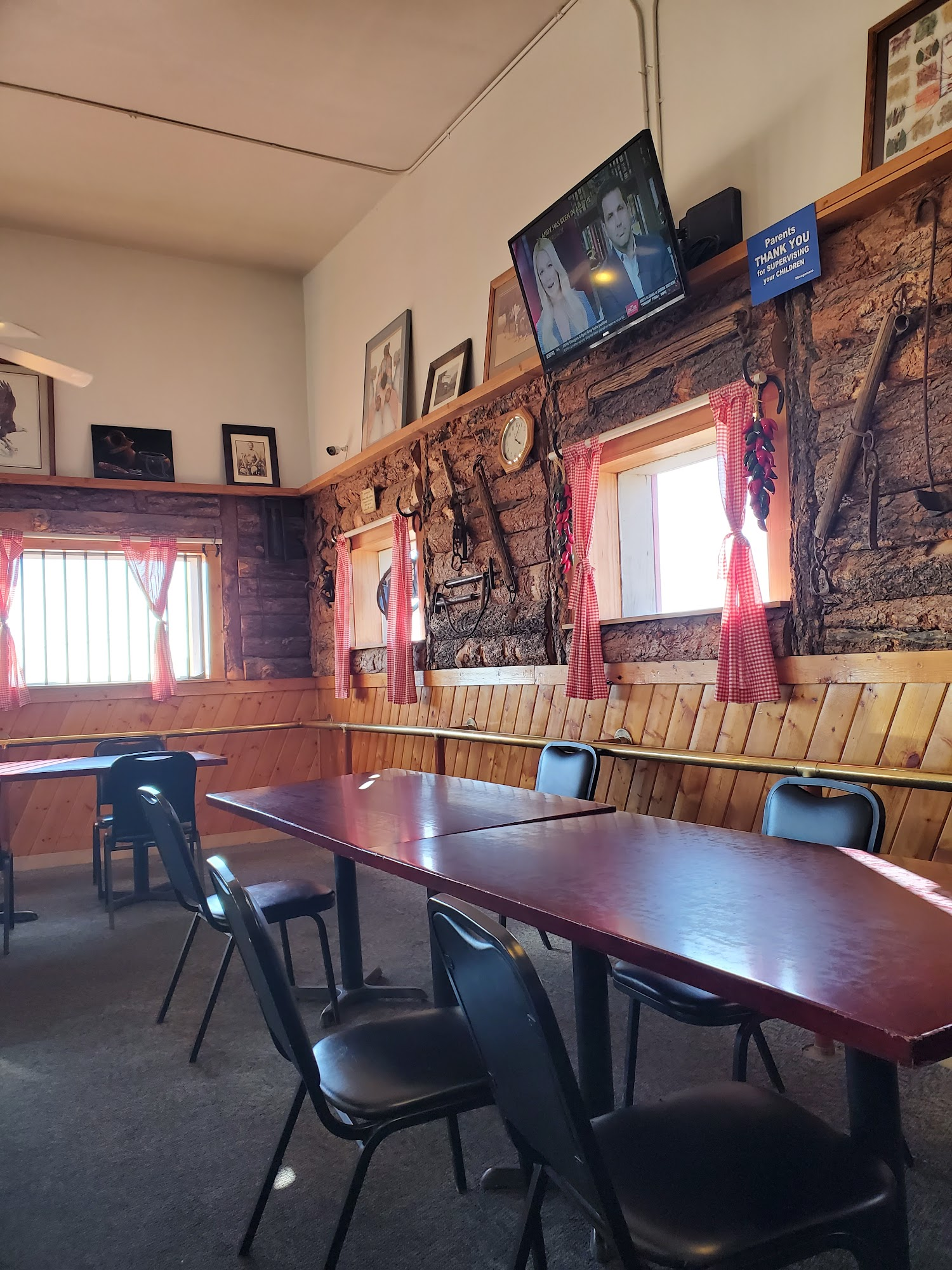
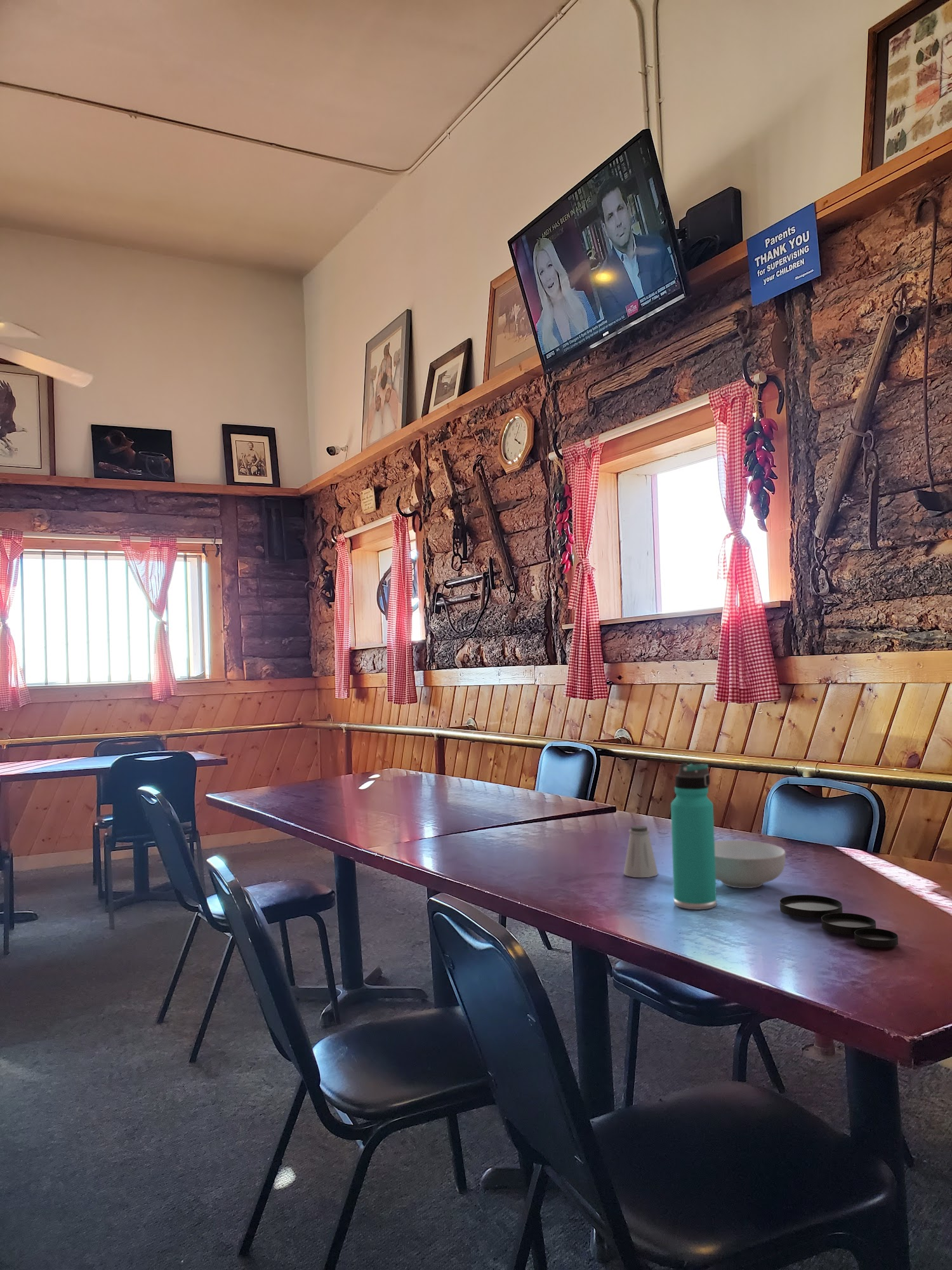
+ saltshaker (640, 850)
+ cereal bowl (741, 866)
+ plate (836, 921)
+ thermos bottle (692, 834)
